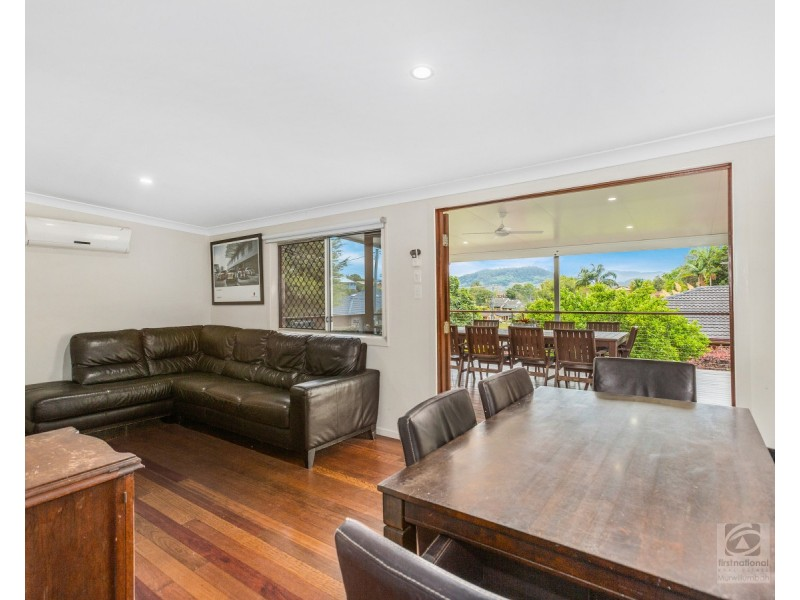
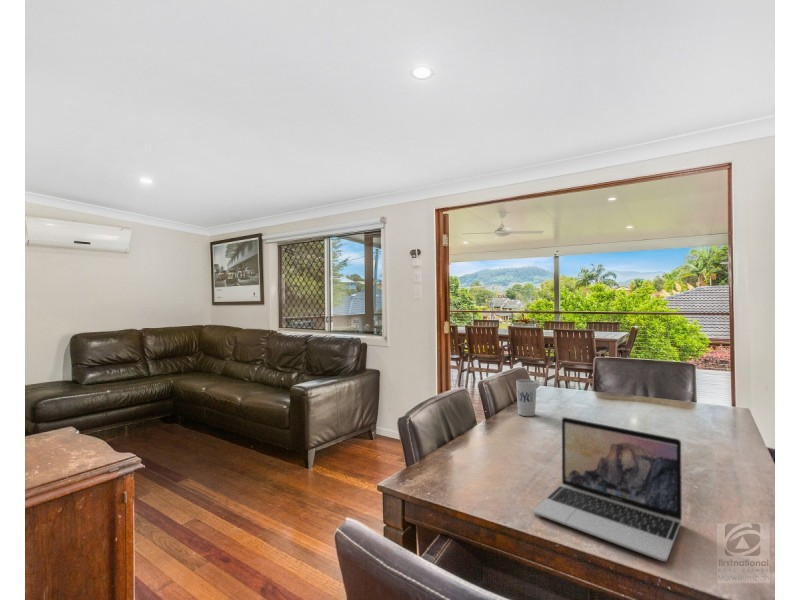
+ laptop (605, 477)
+ cup (526, 397)
